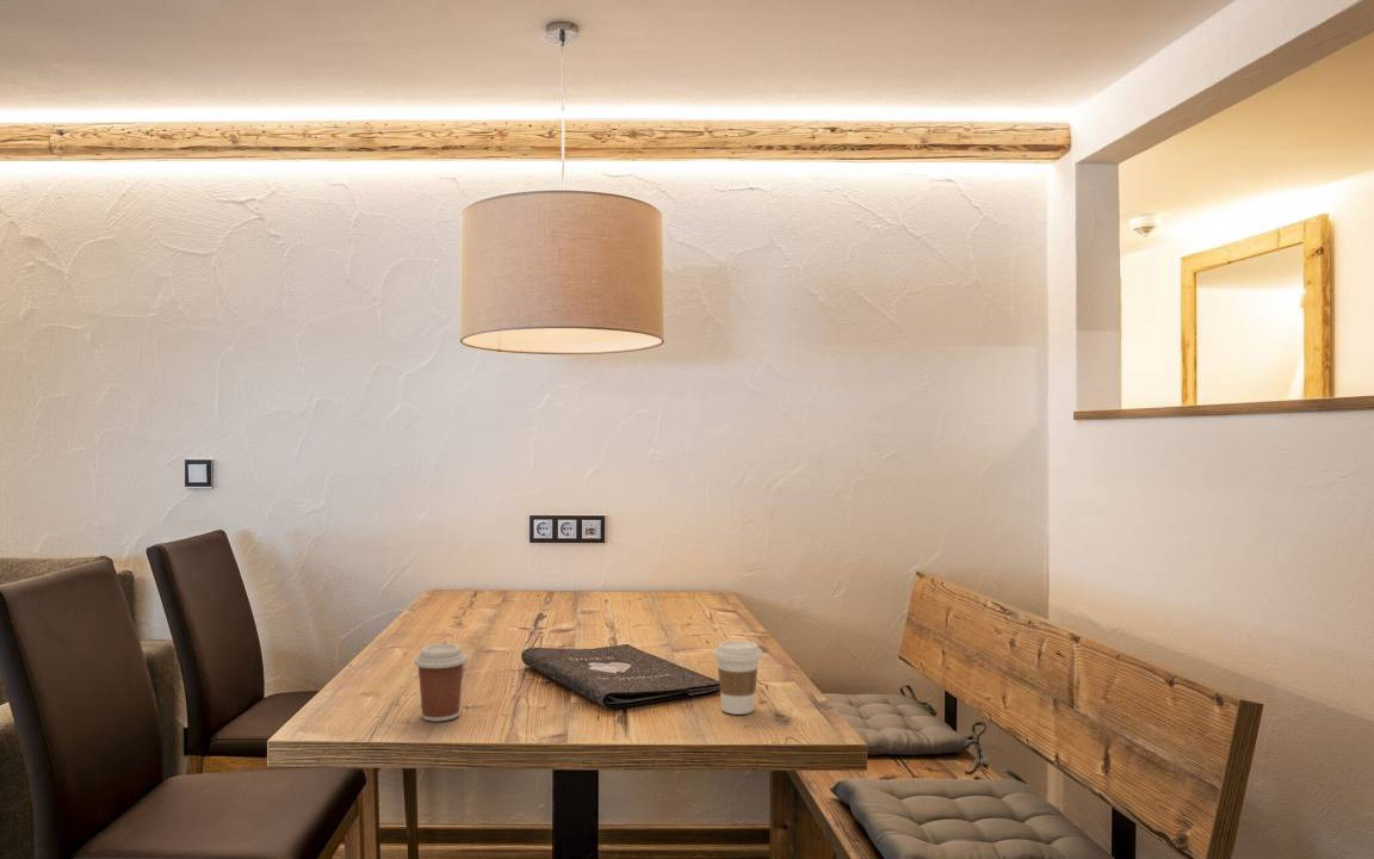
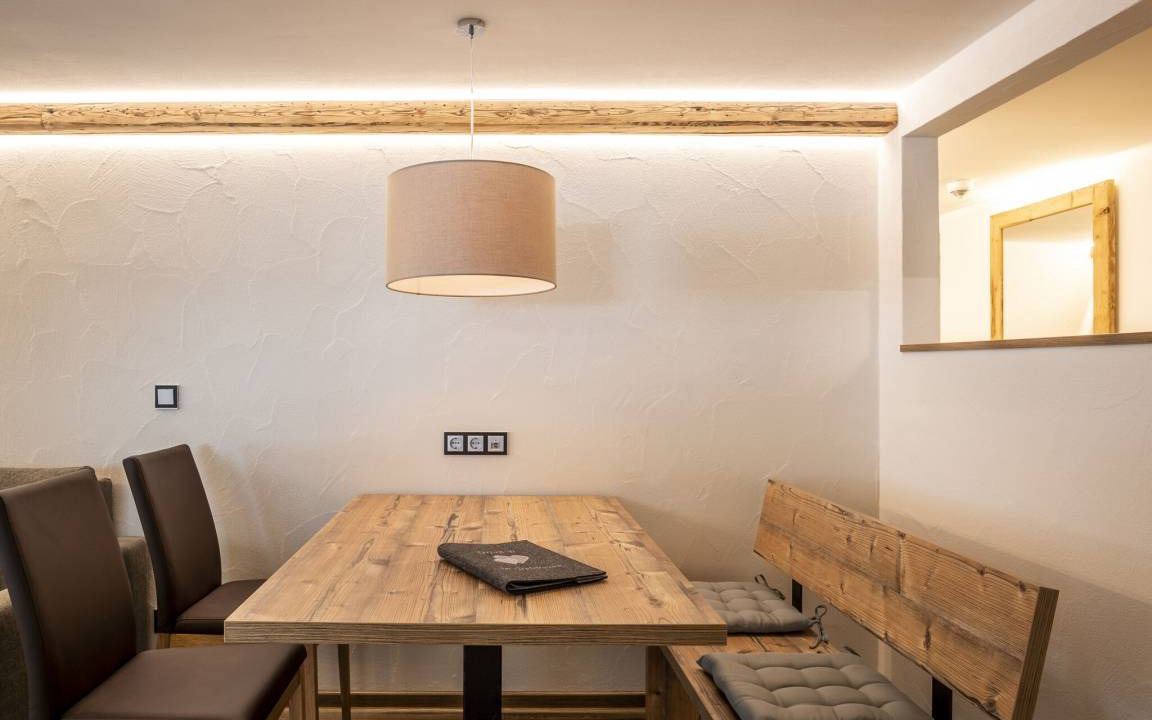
- coffee cup (440, 681)
- coffee cup (737, 676)
